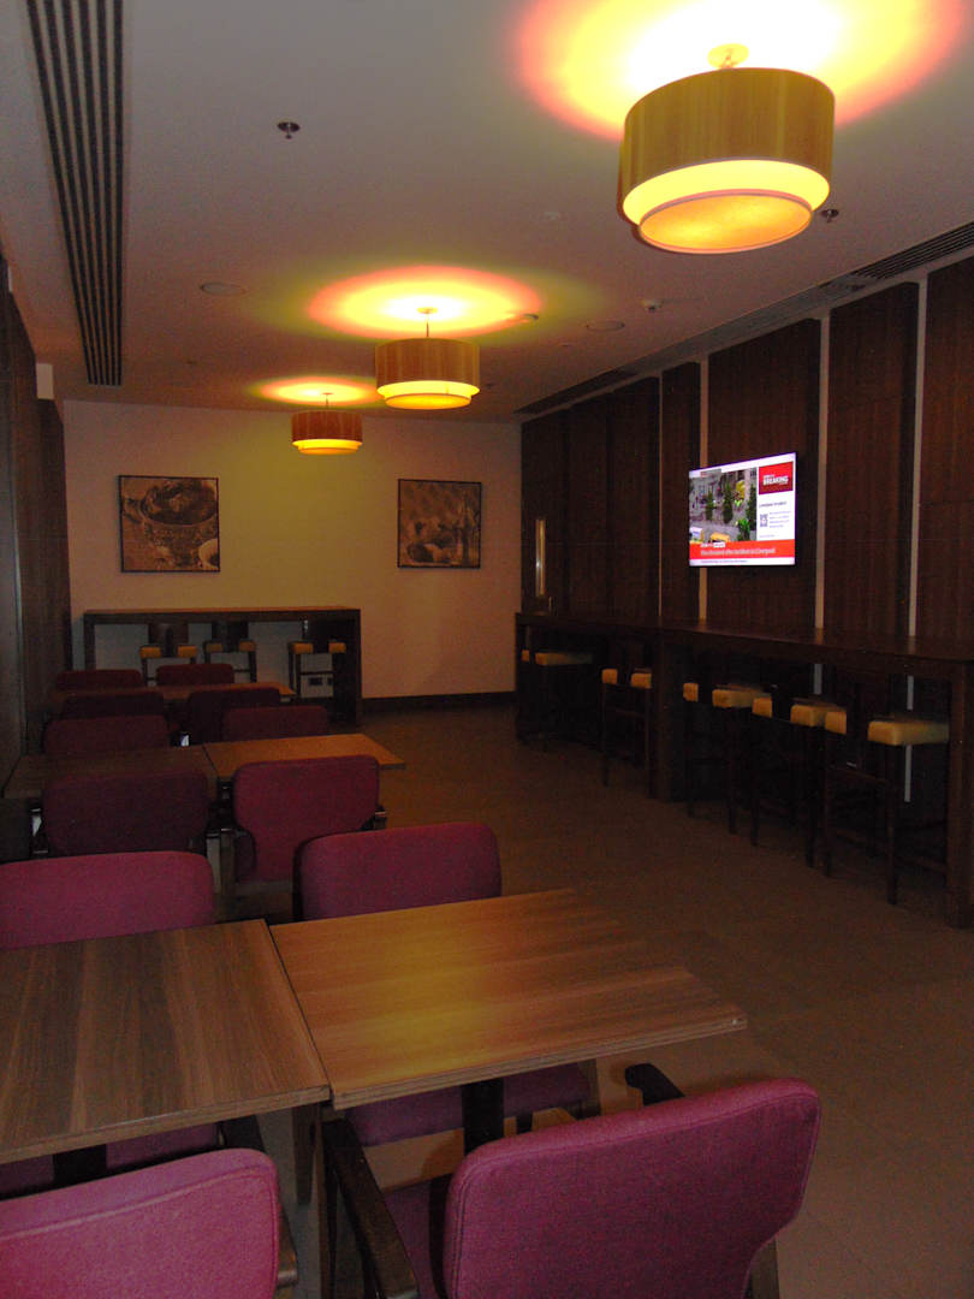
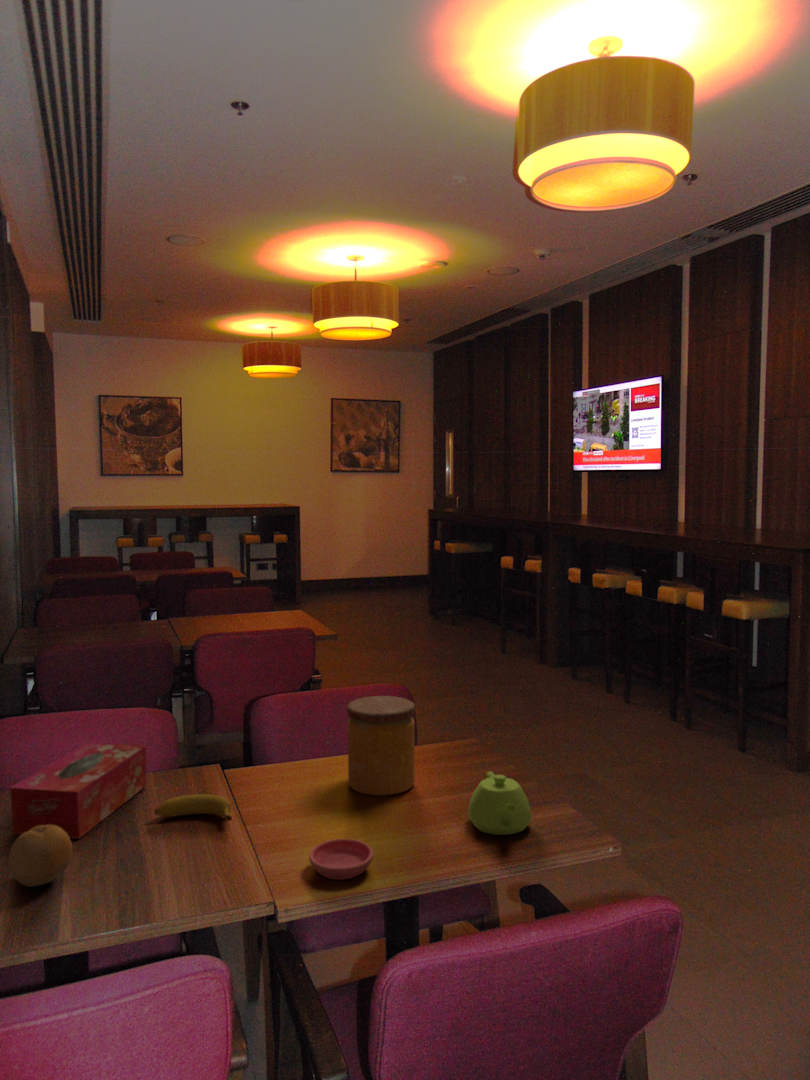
+ tissue box (83, 786)
+ saucer (341, 860)
+ fruit (40, 855)
+ banana (194, 809)
+ teapot (500, 801)
+ jar (381, 743)
